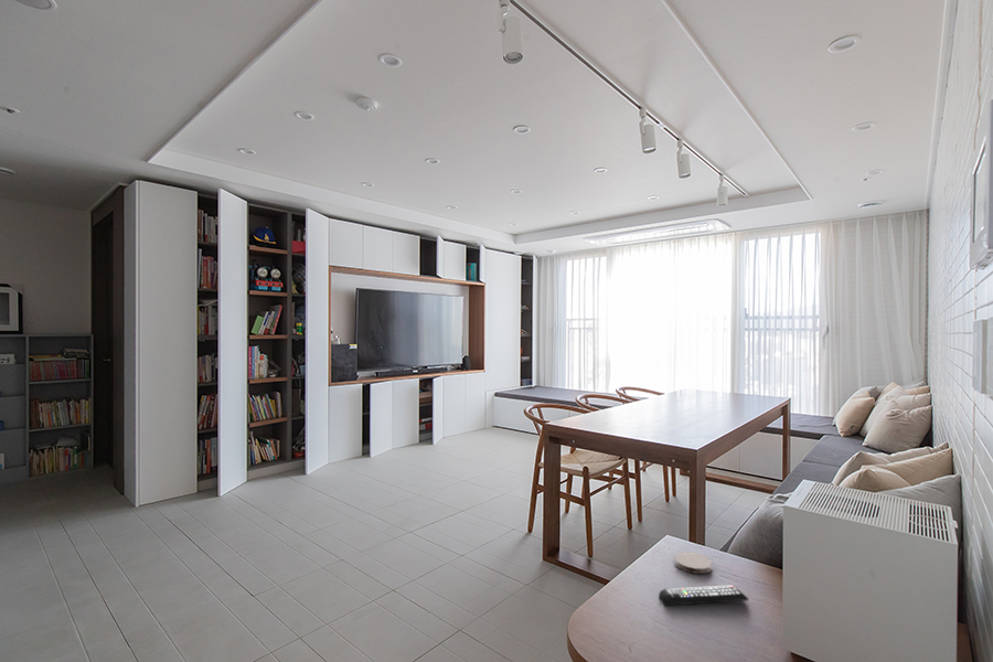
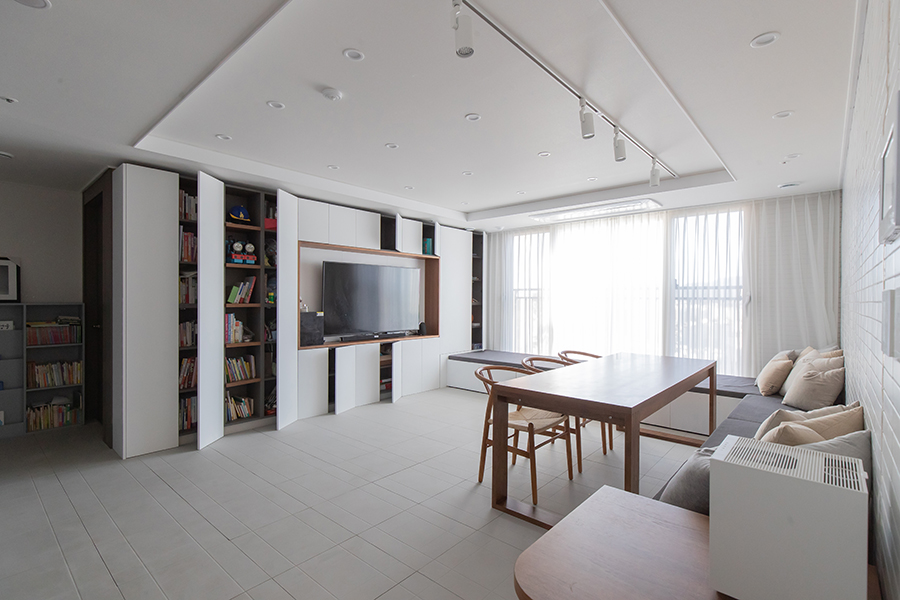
- coaster (693, 562)
- remote control (703, 596)
